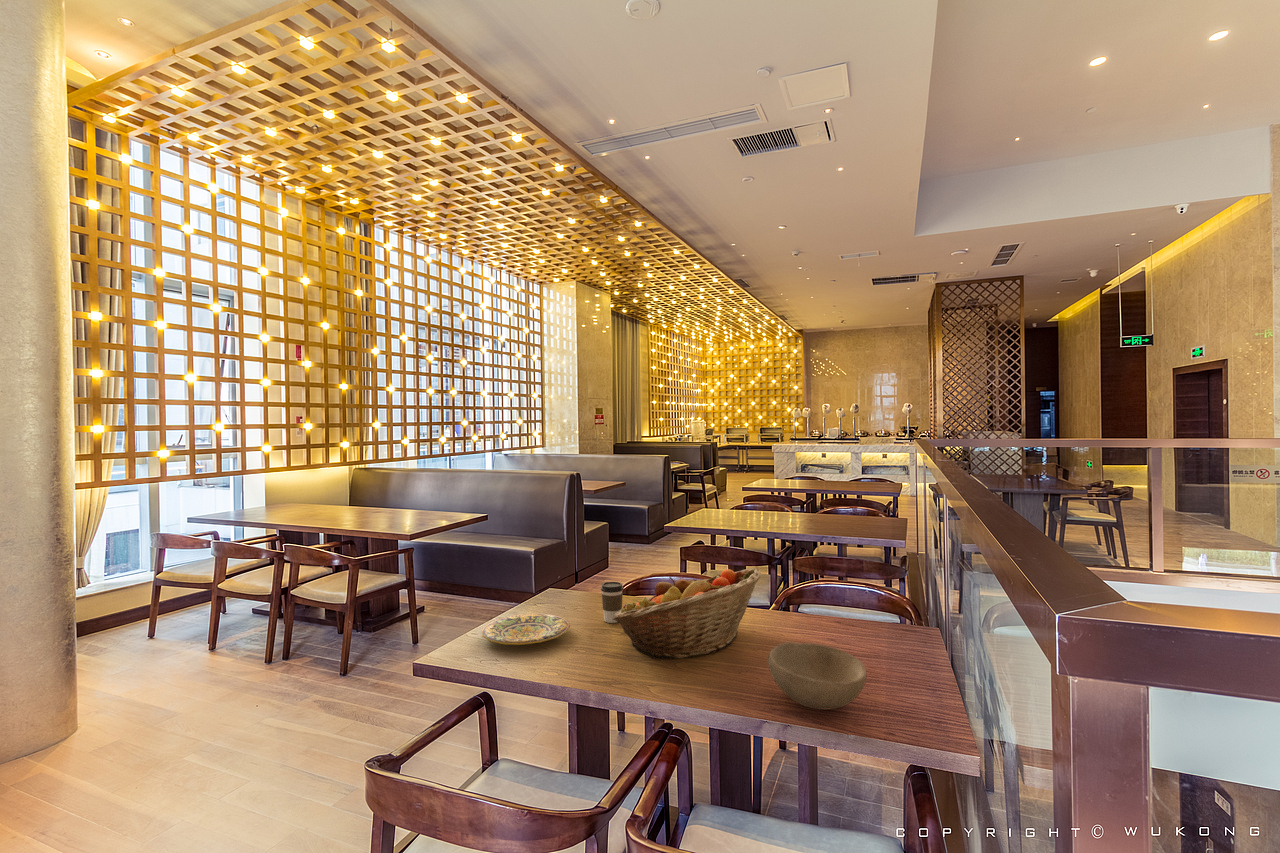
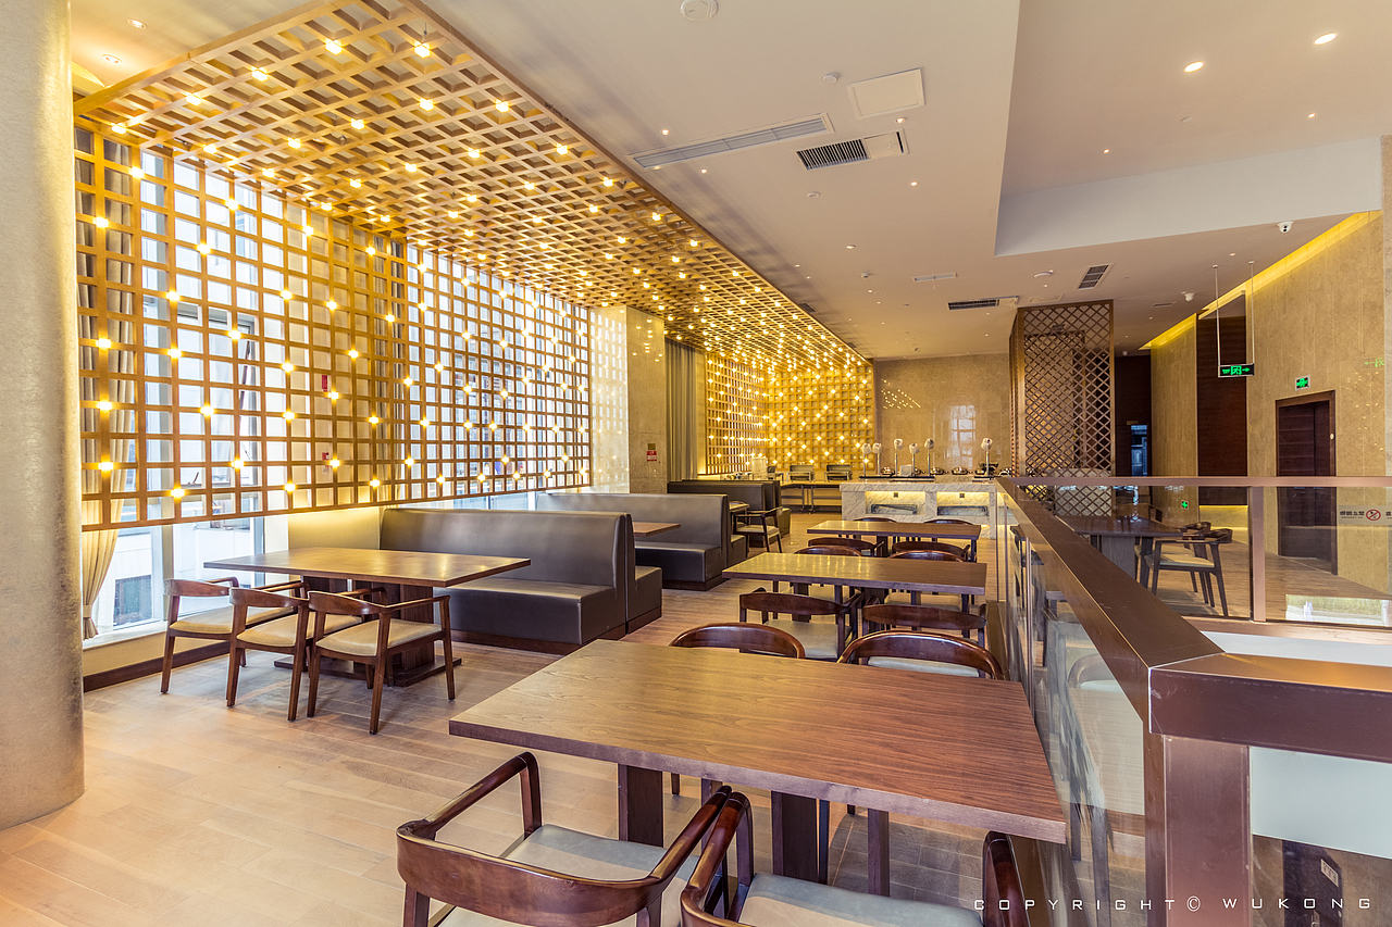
- fruit basket (690, 605)
- plate (526, 632)
- bowl (816, 679)
- coffee cup (612, 602)
